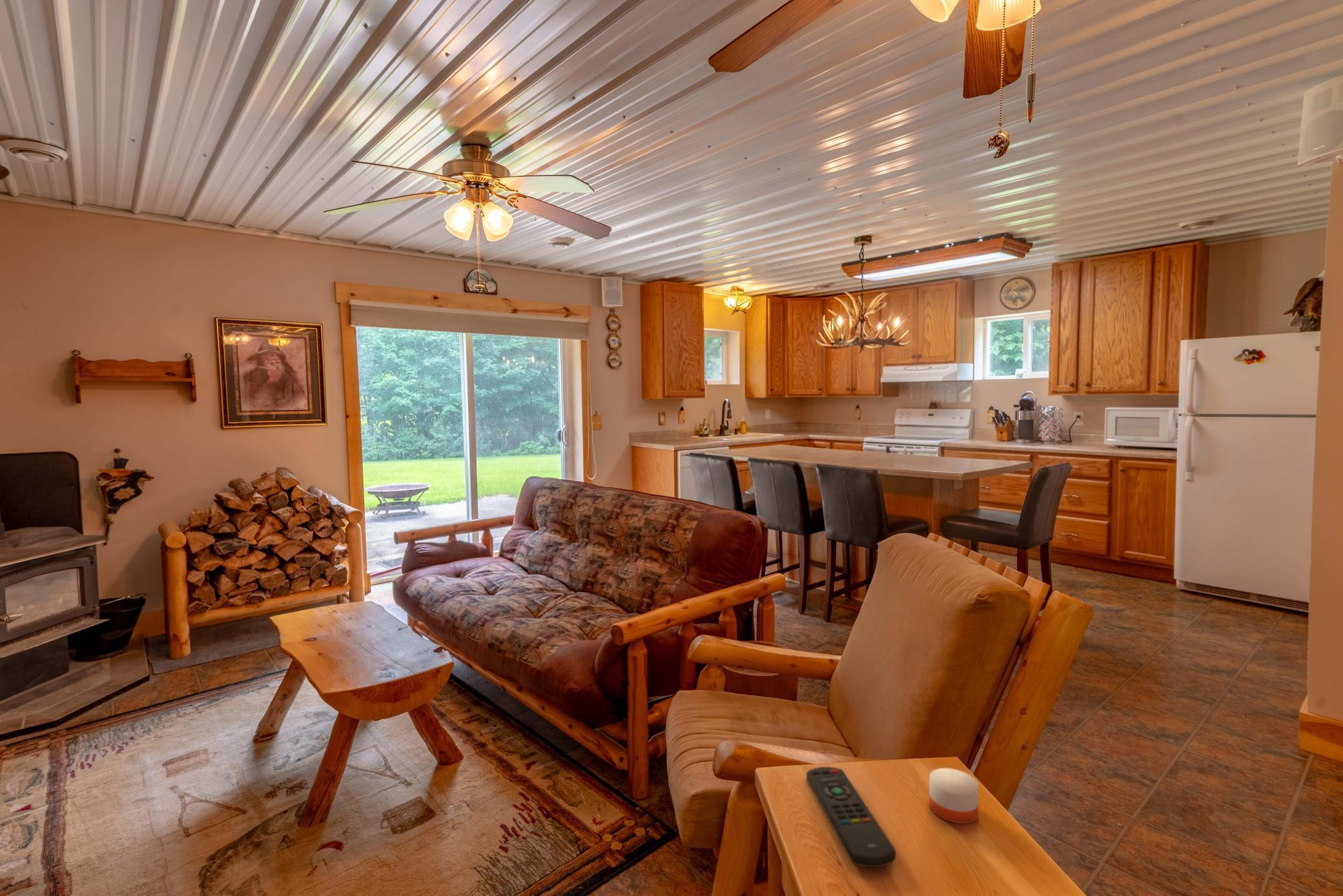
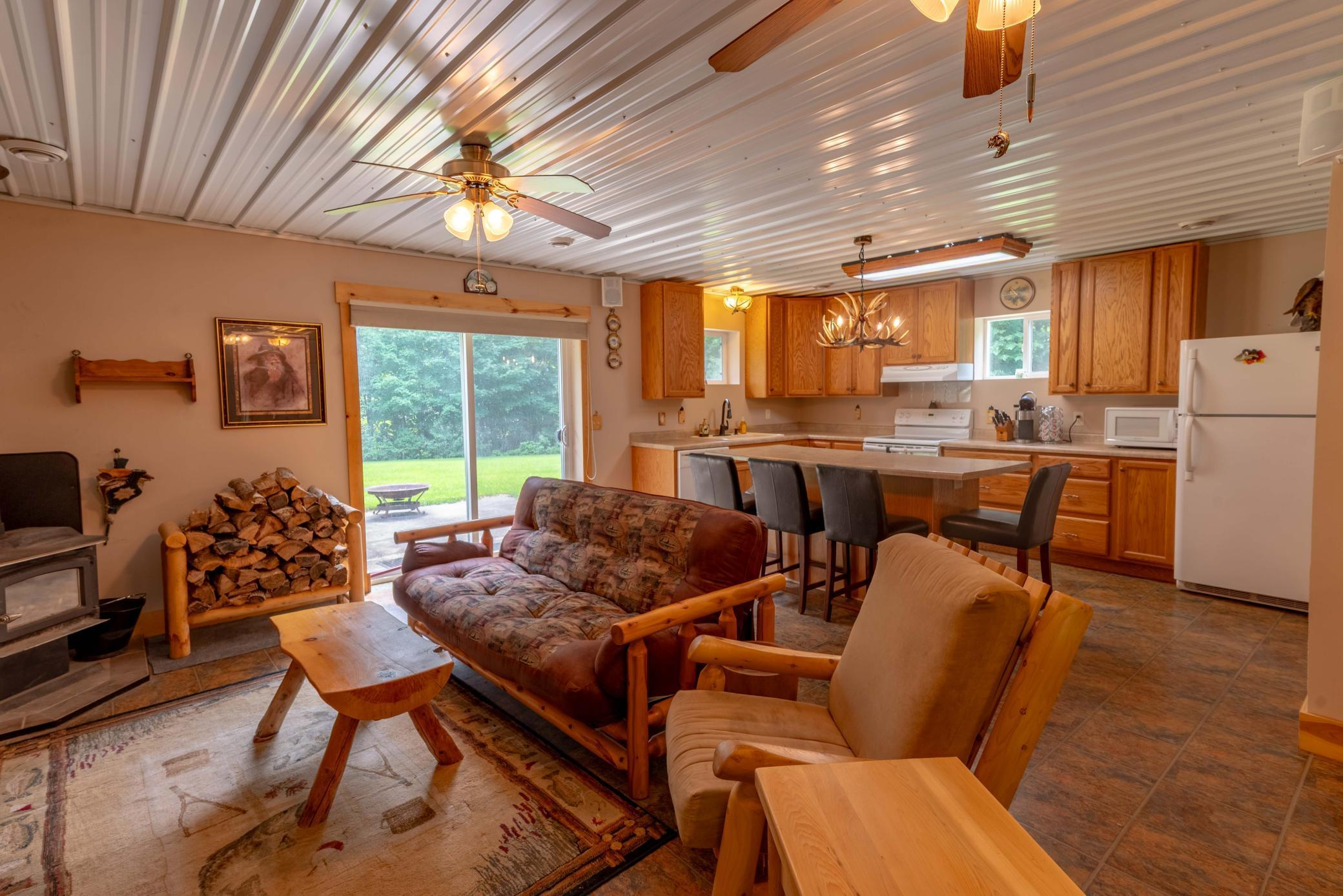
- remote control (846, 811)
- candle (954, 779)
